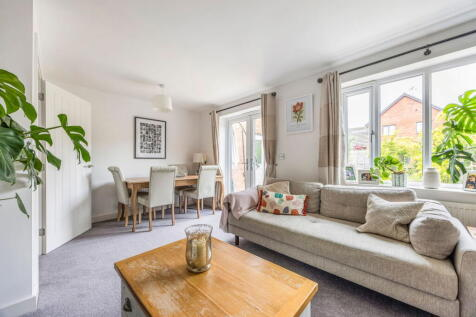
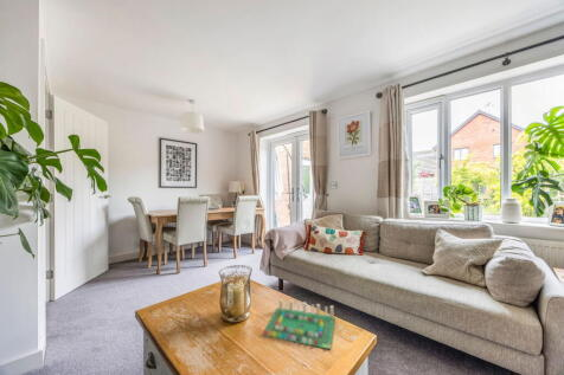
+ board game (300, 319)
